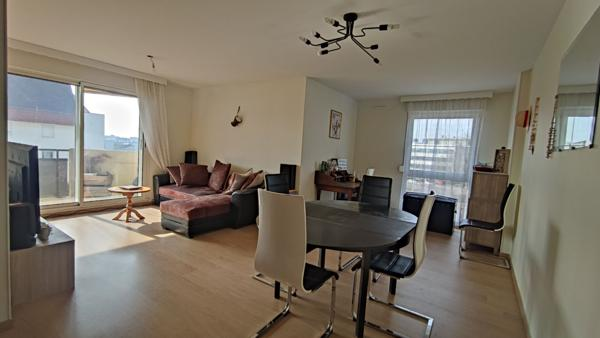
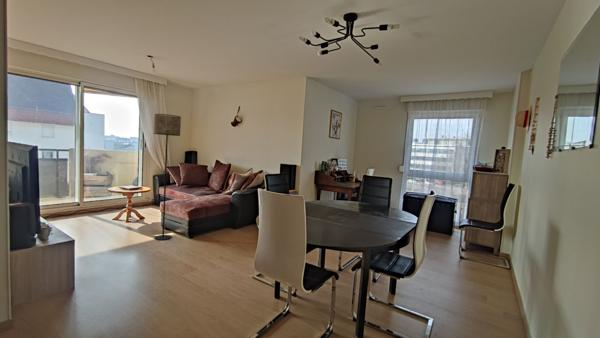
+ floor lamp (165, 177)
